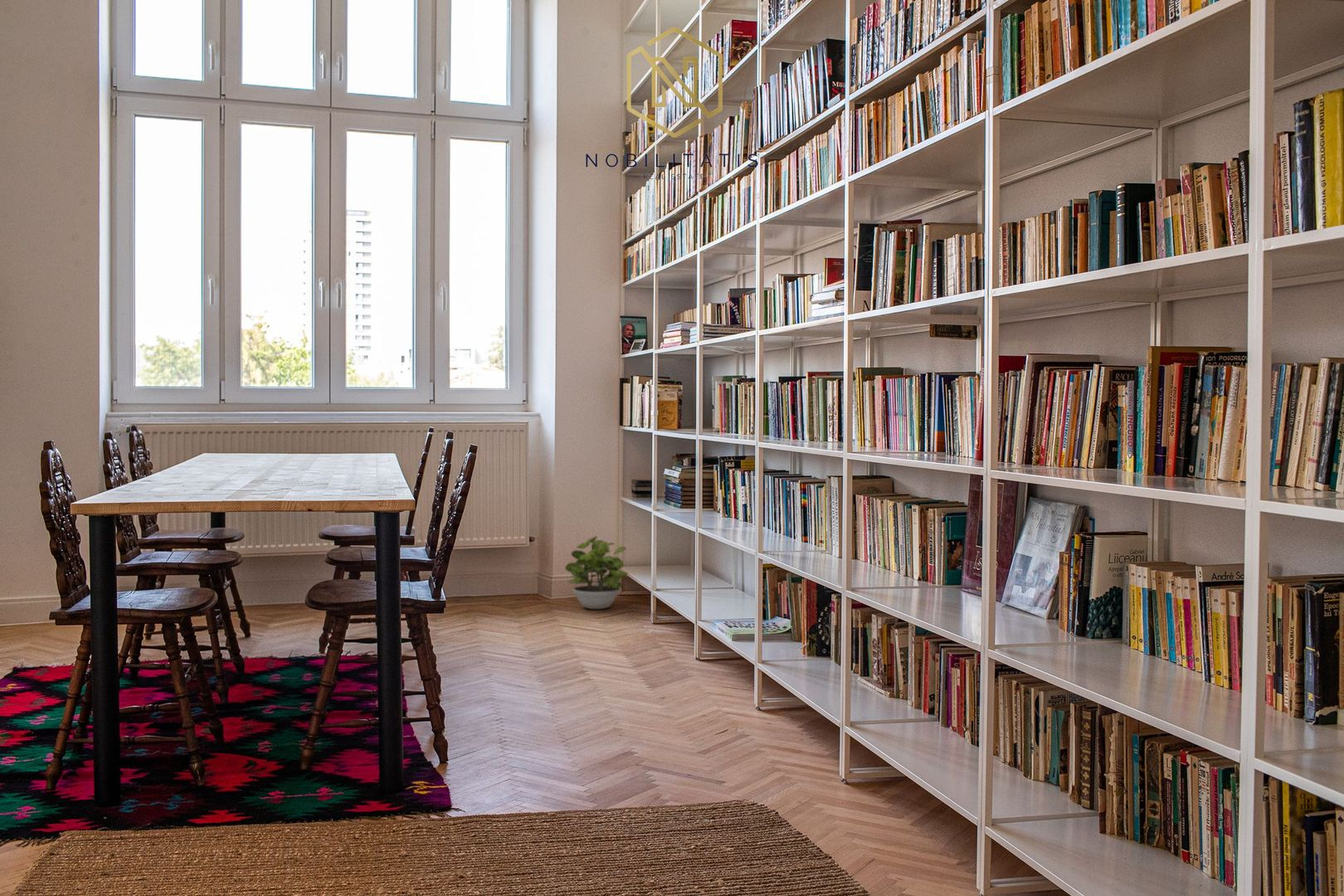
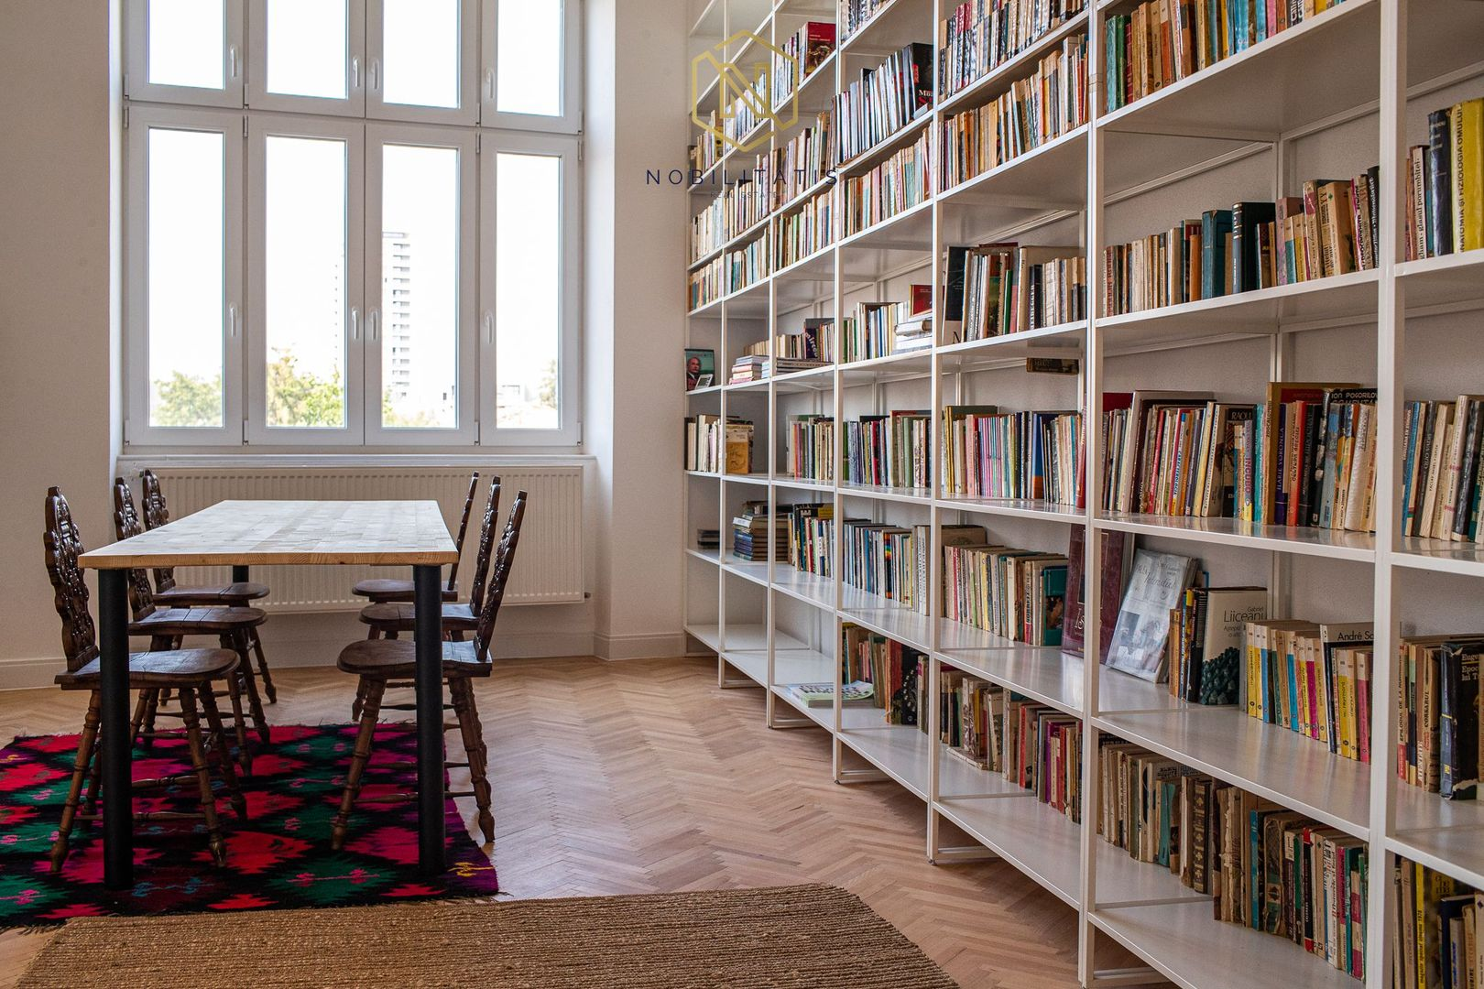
- potted plant (595, 571)
